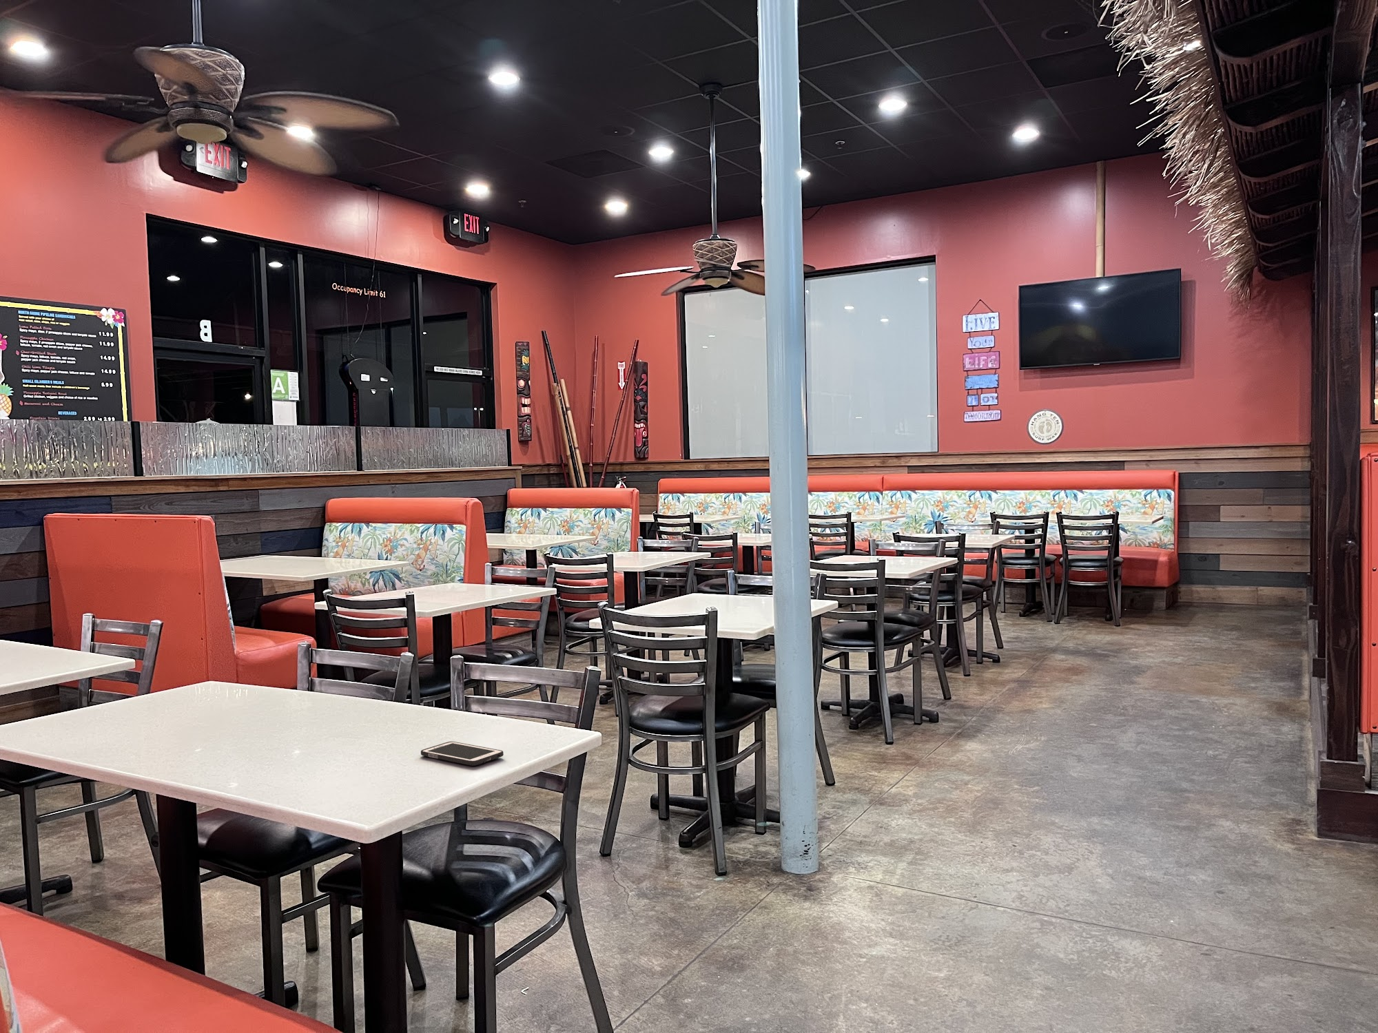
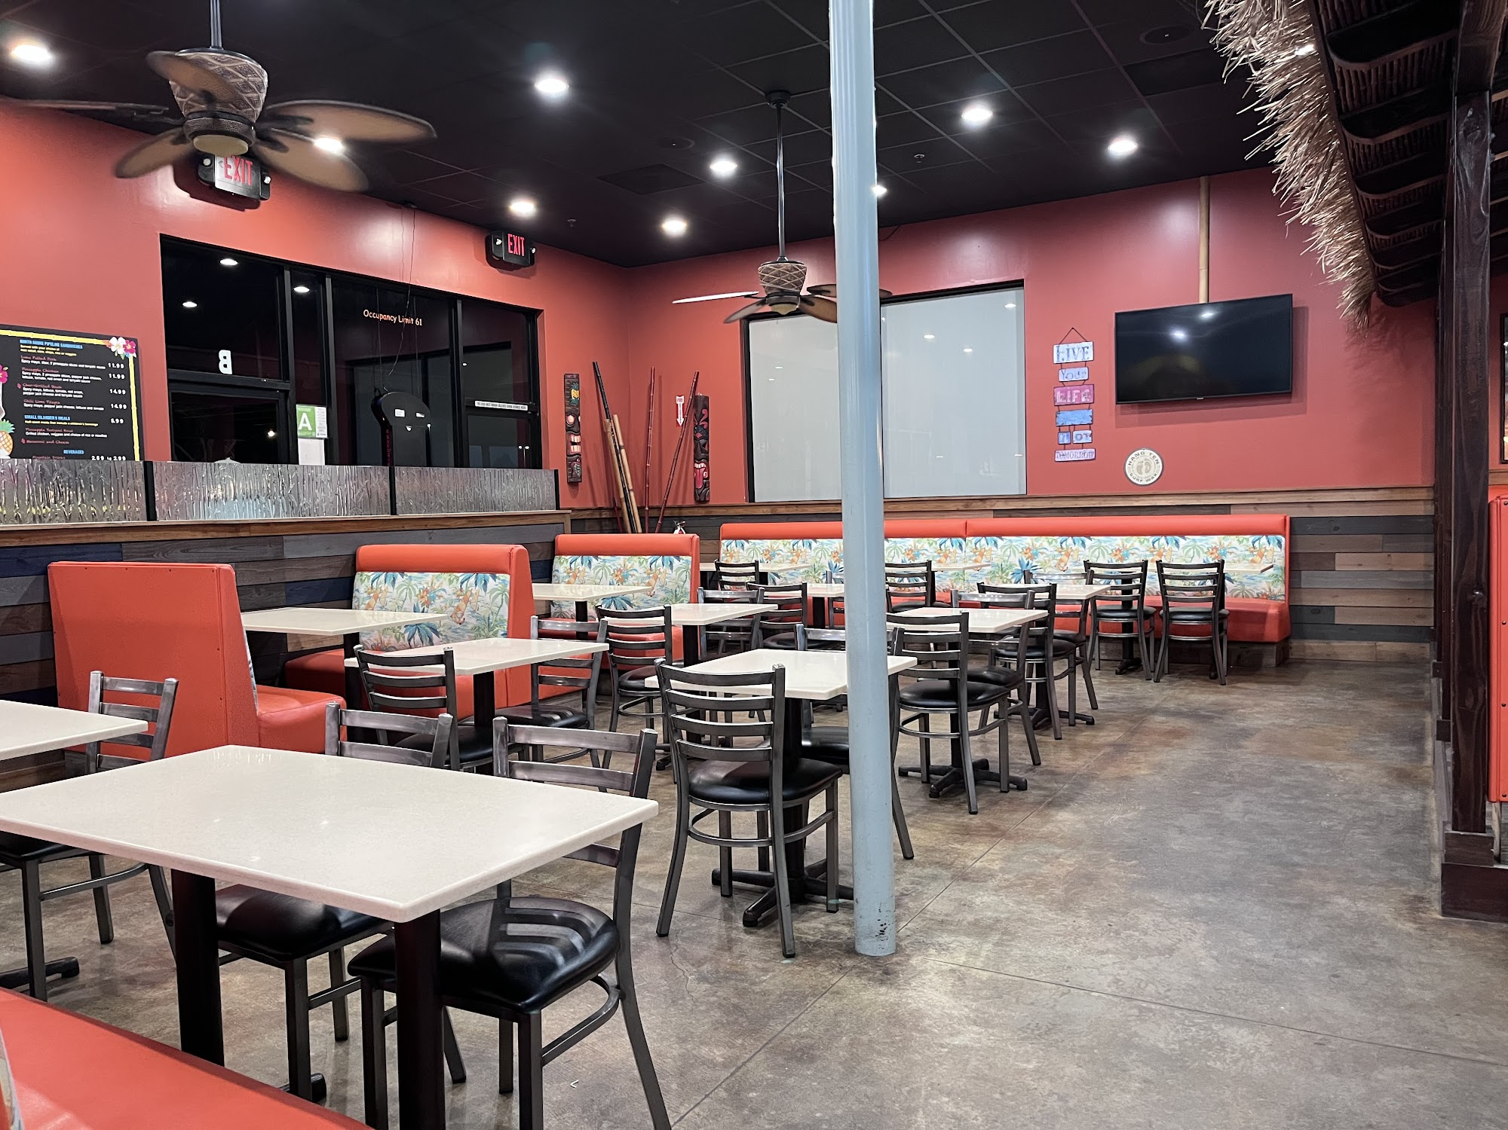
- cell phone (461, 753)
